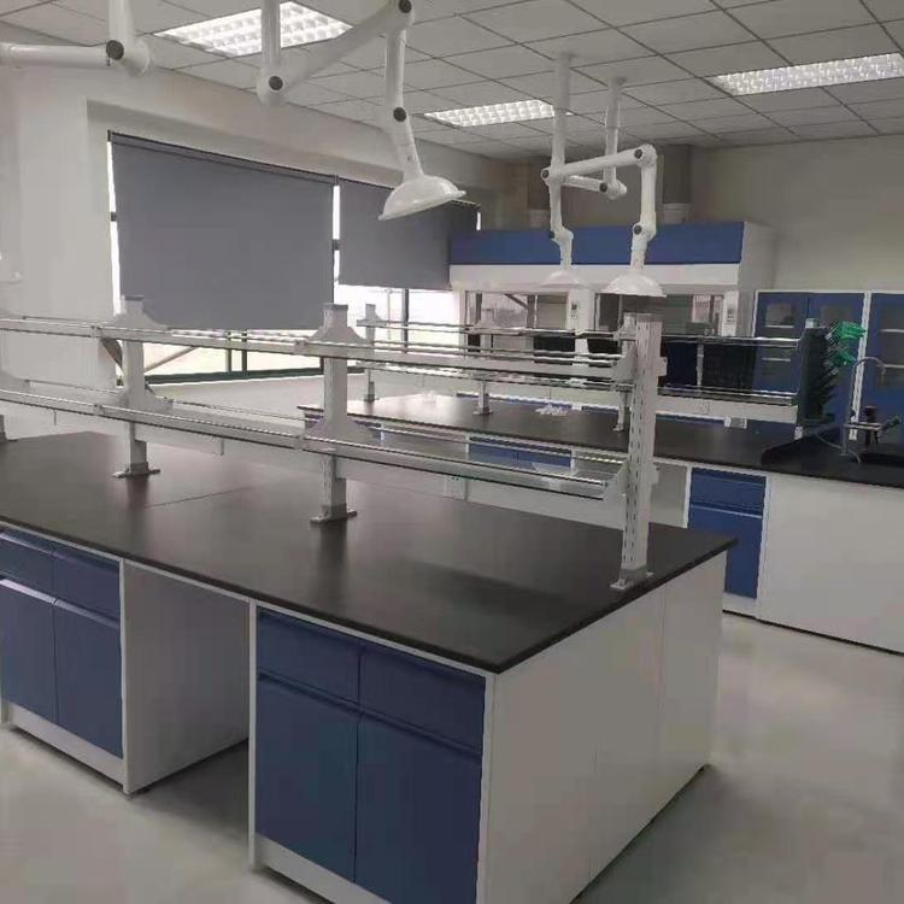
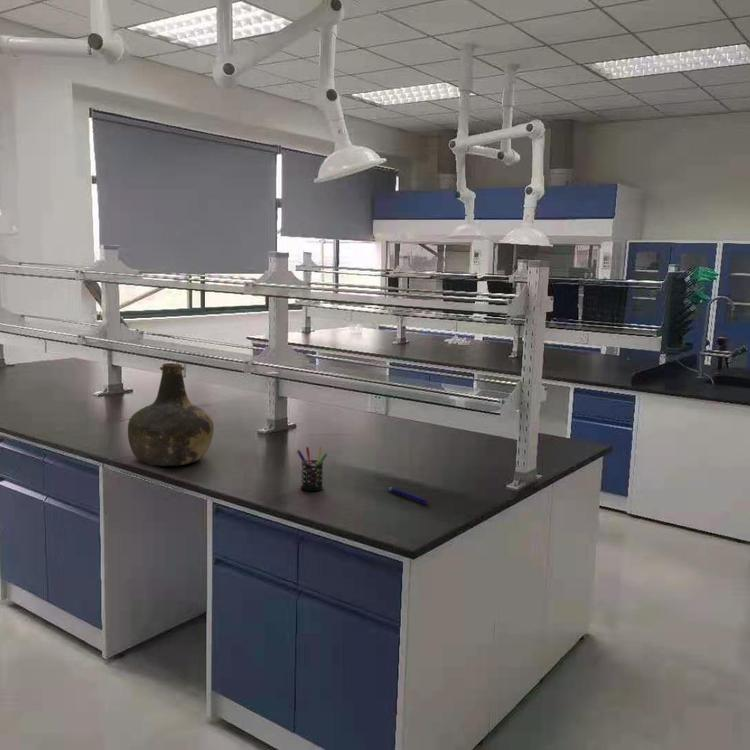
+ bottle (170, 412)
+ pen holder (313, 466)
+ pen (407, 495)
